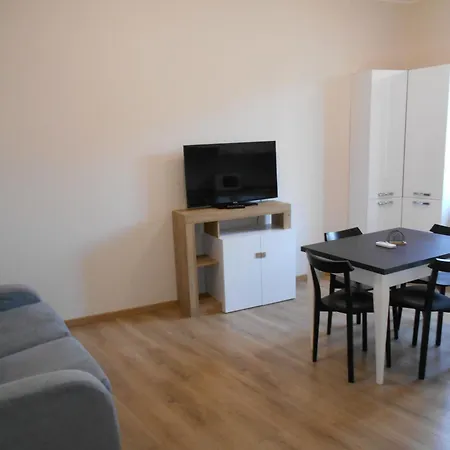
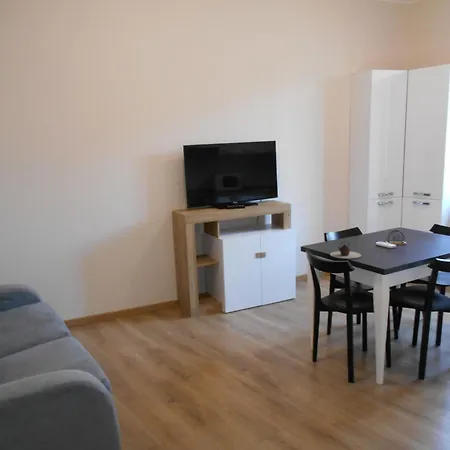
+ teapot (345, 248)
